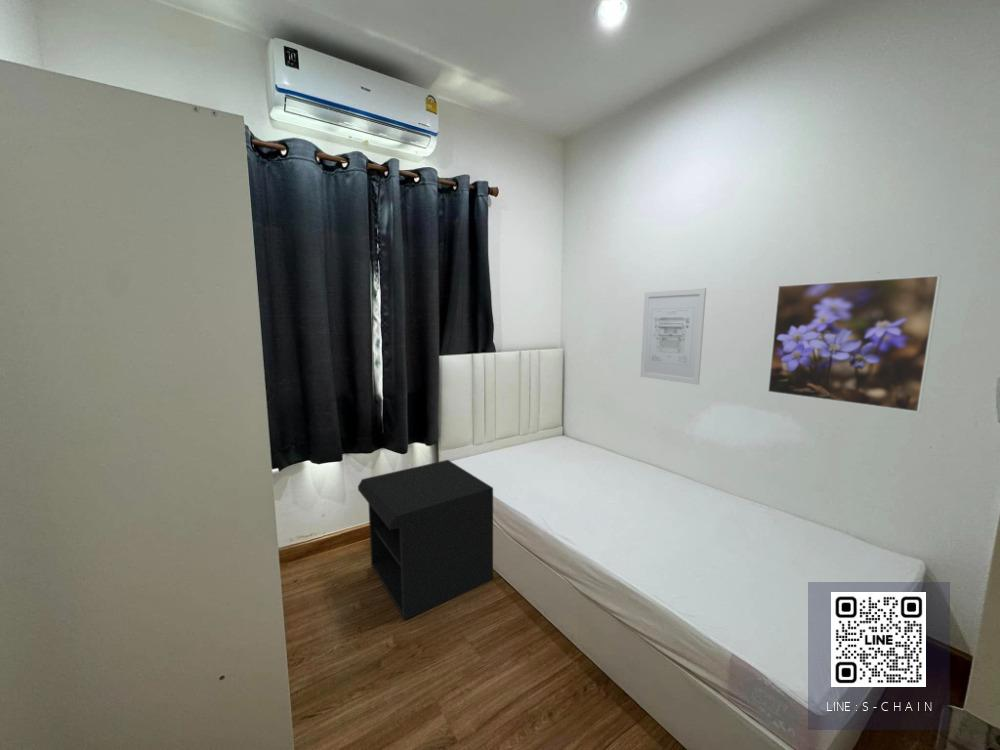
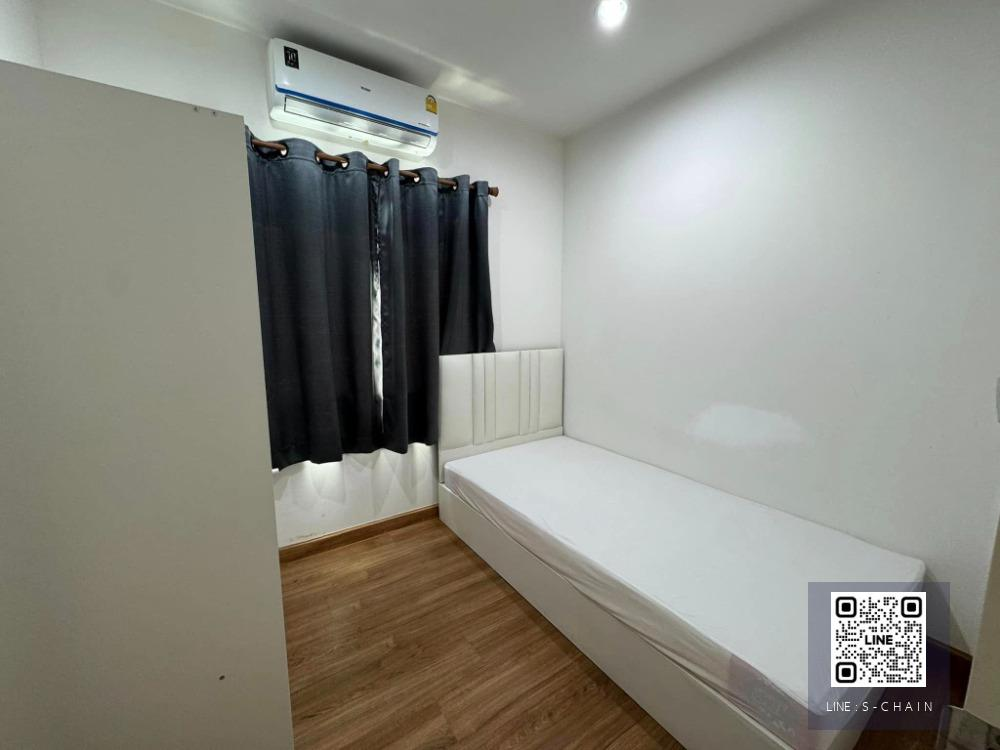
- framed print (842, 342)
- nightstand (425, 529)
- wall art (670, 336)
